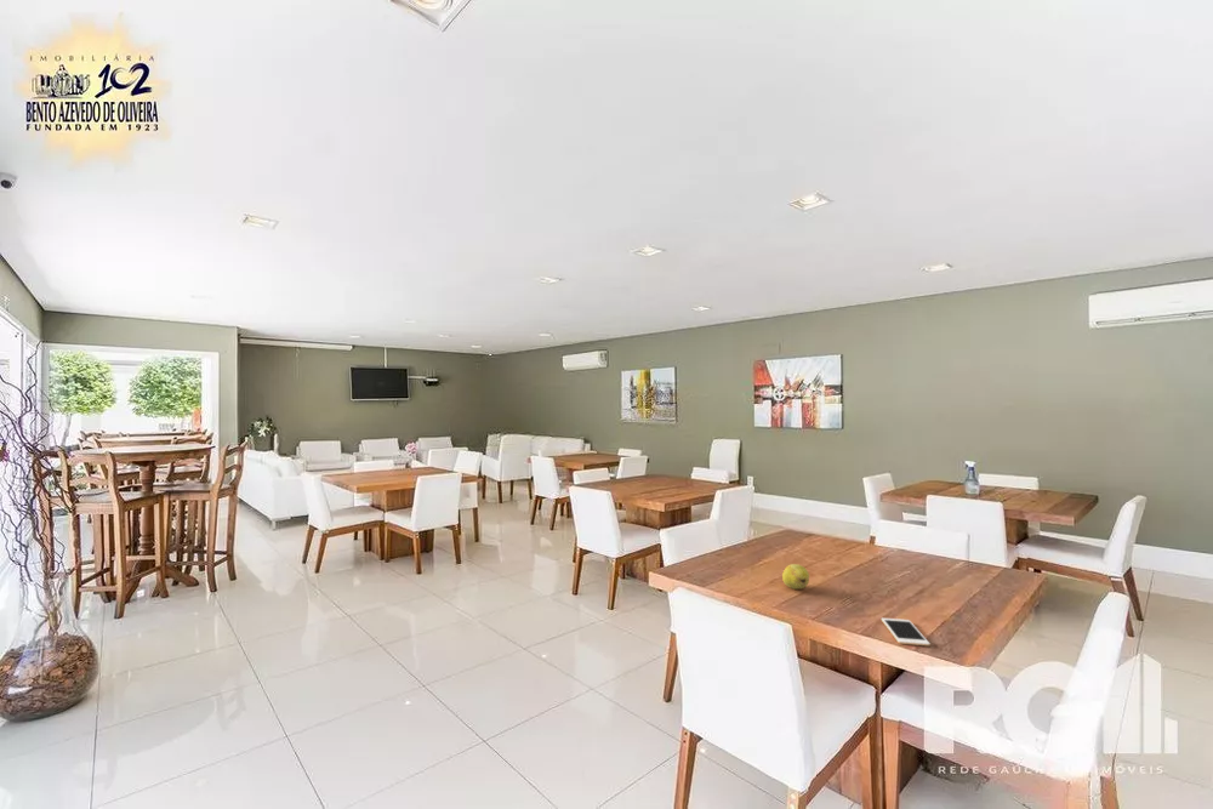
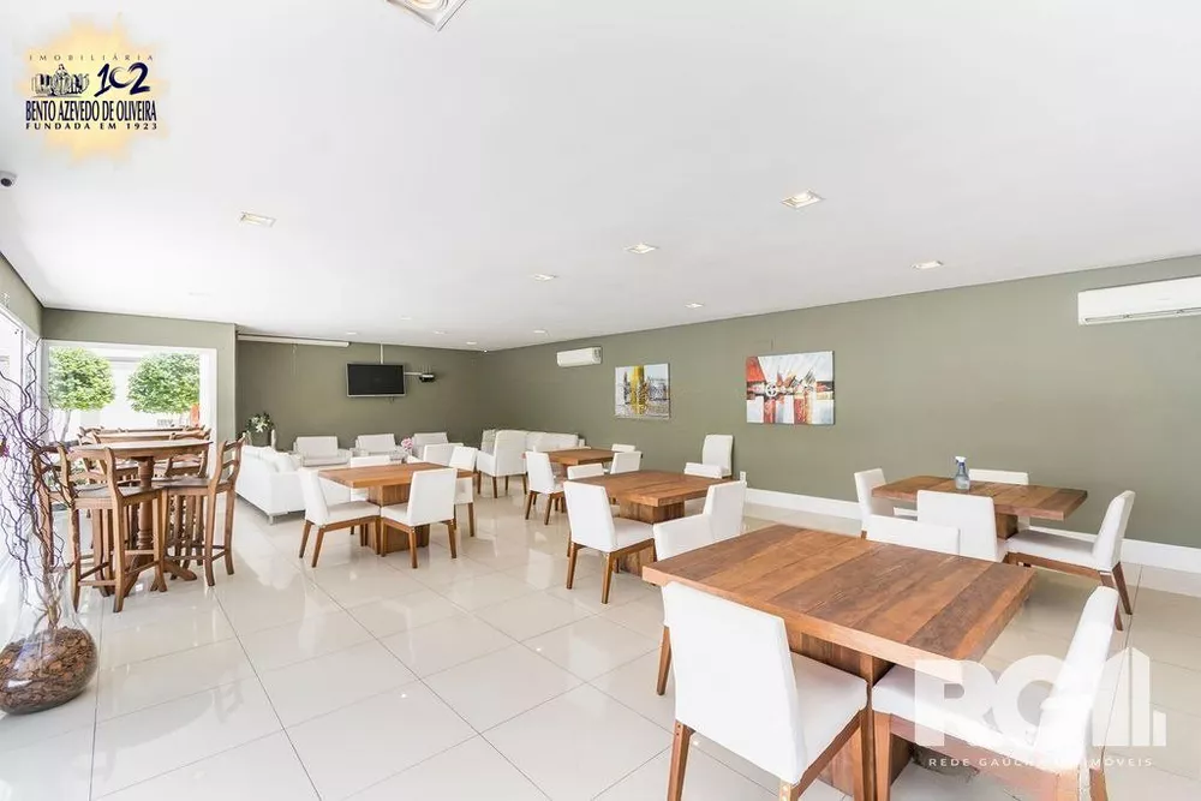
- fruit (796, 576)
- cell phone (904, 631)
